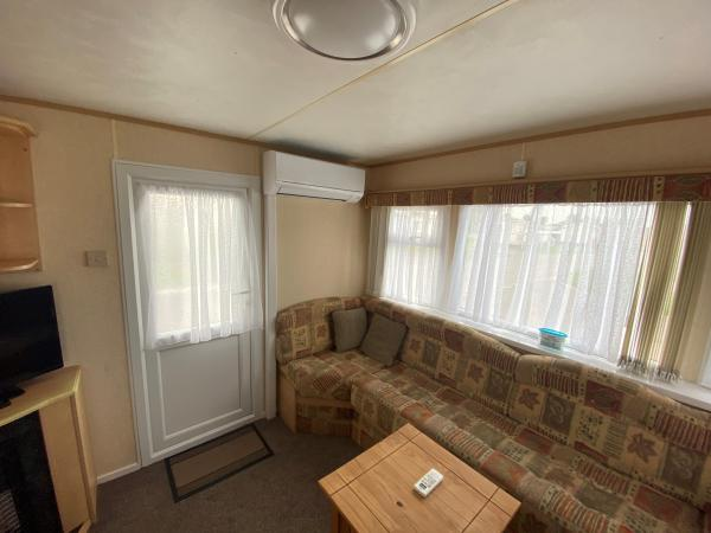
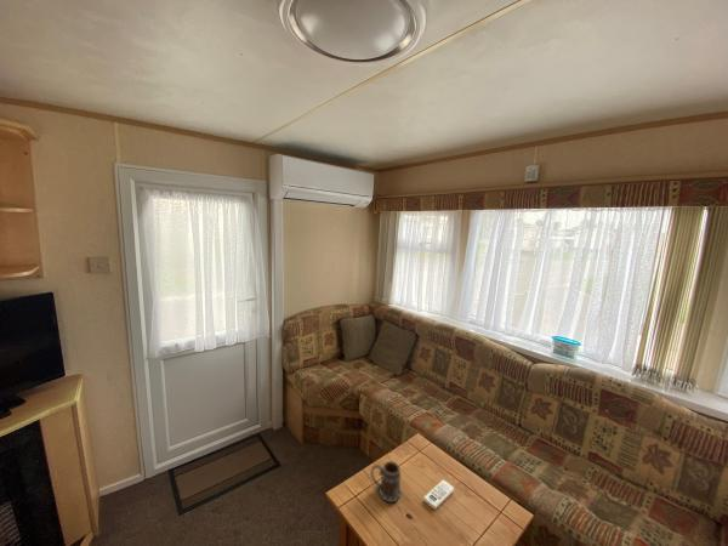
+ mug (386, 479)
